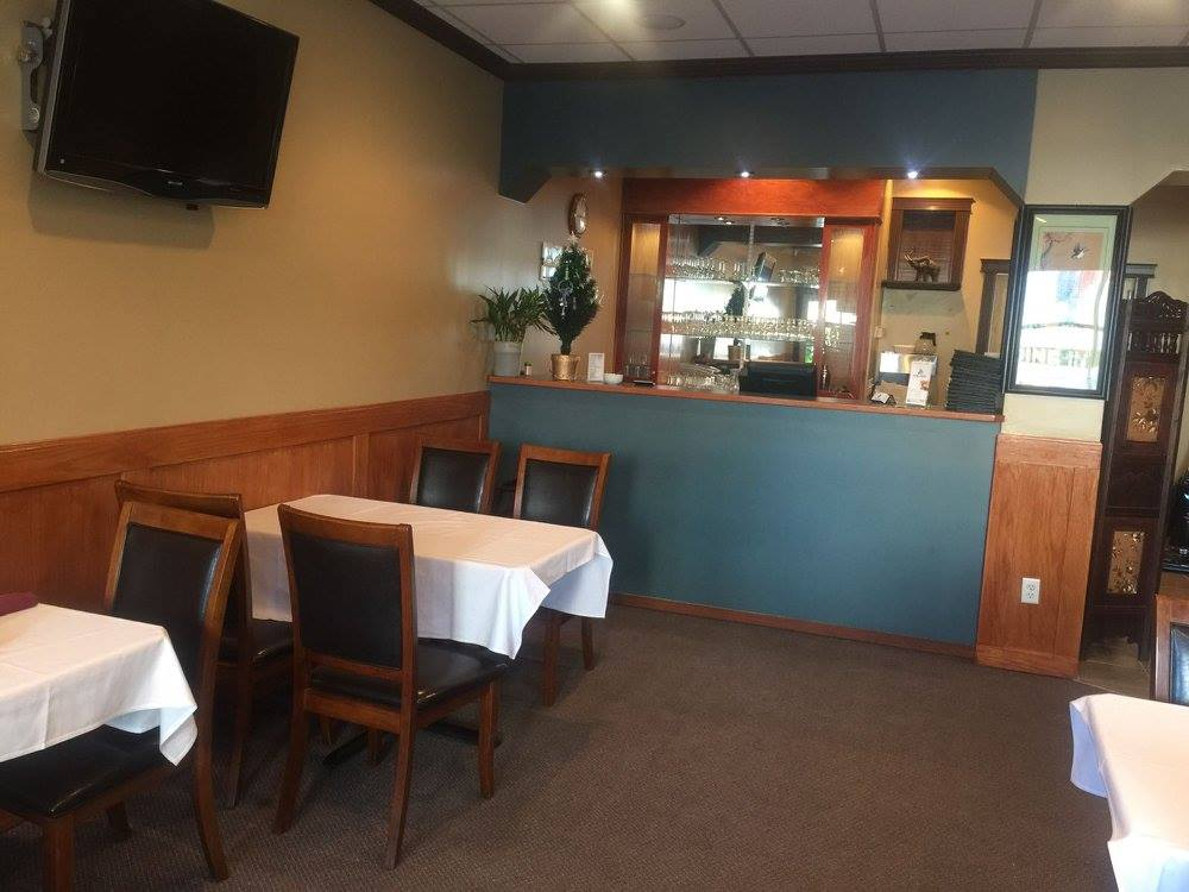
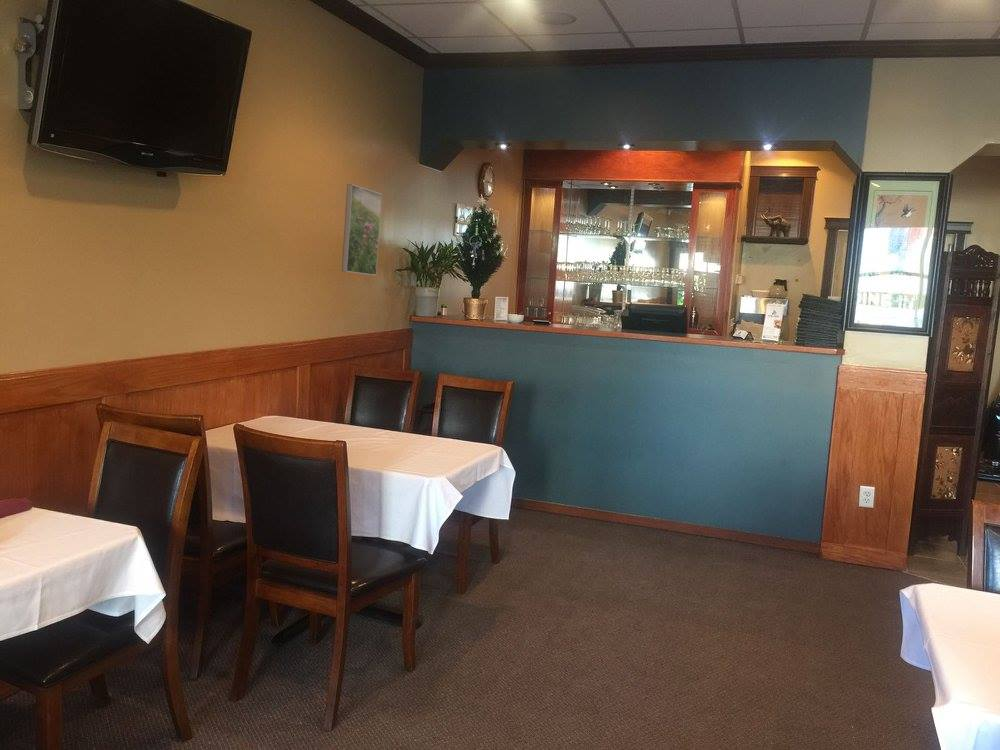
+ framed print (362, 231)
